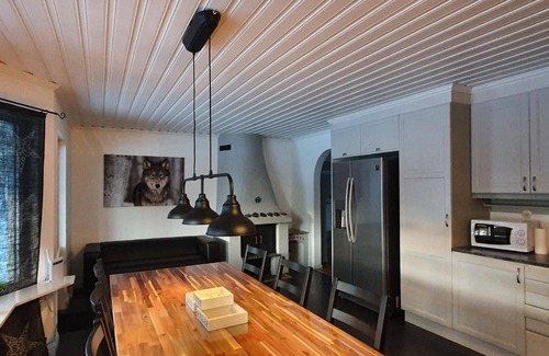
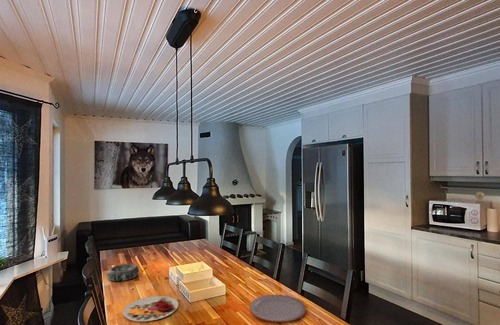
+ plate (151, 307)
+ decorative bowl (123, 272)
+ plate (277, 308)
